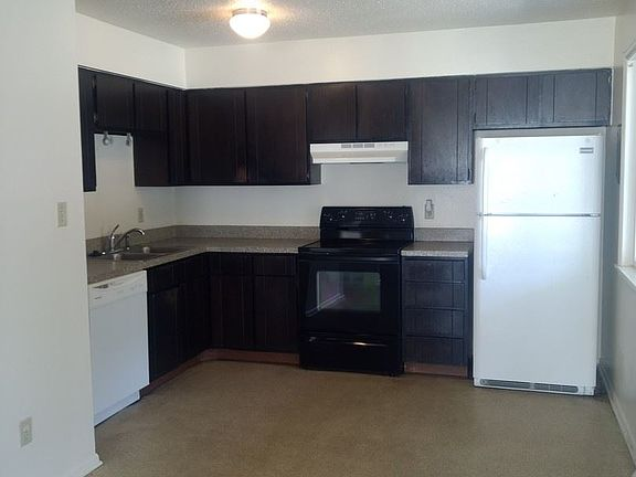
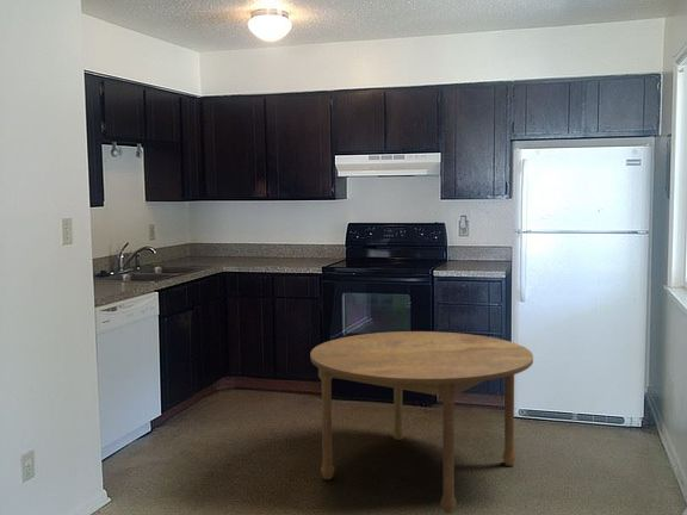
+ dining table (401, 411)
